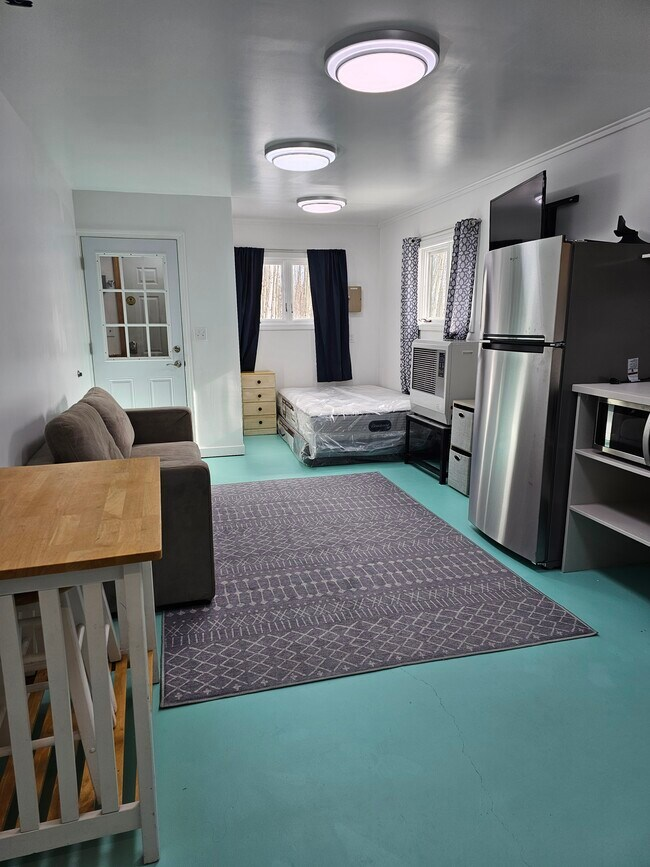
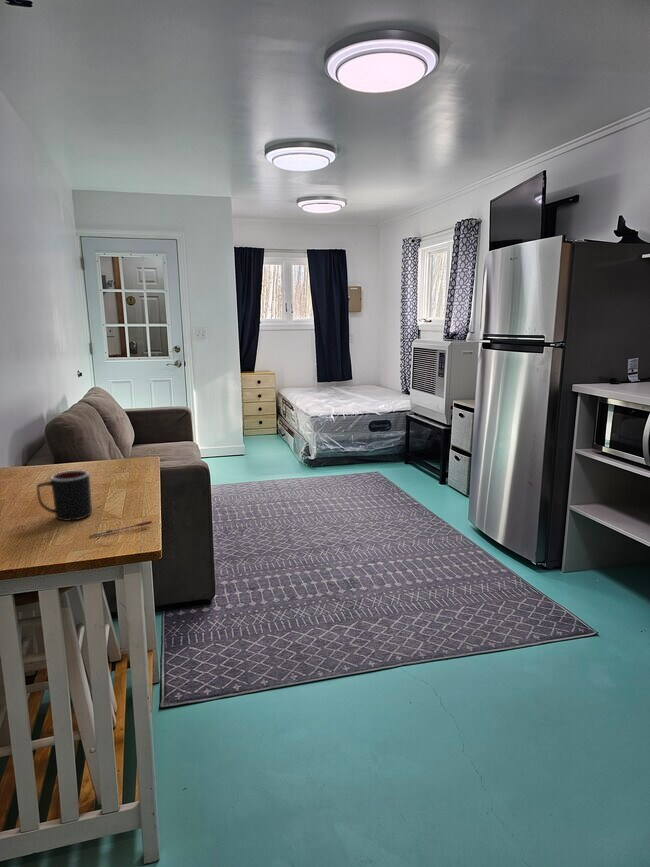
+ pen (121, 528)
+ mug (65, 496)
